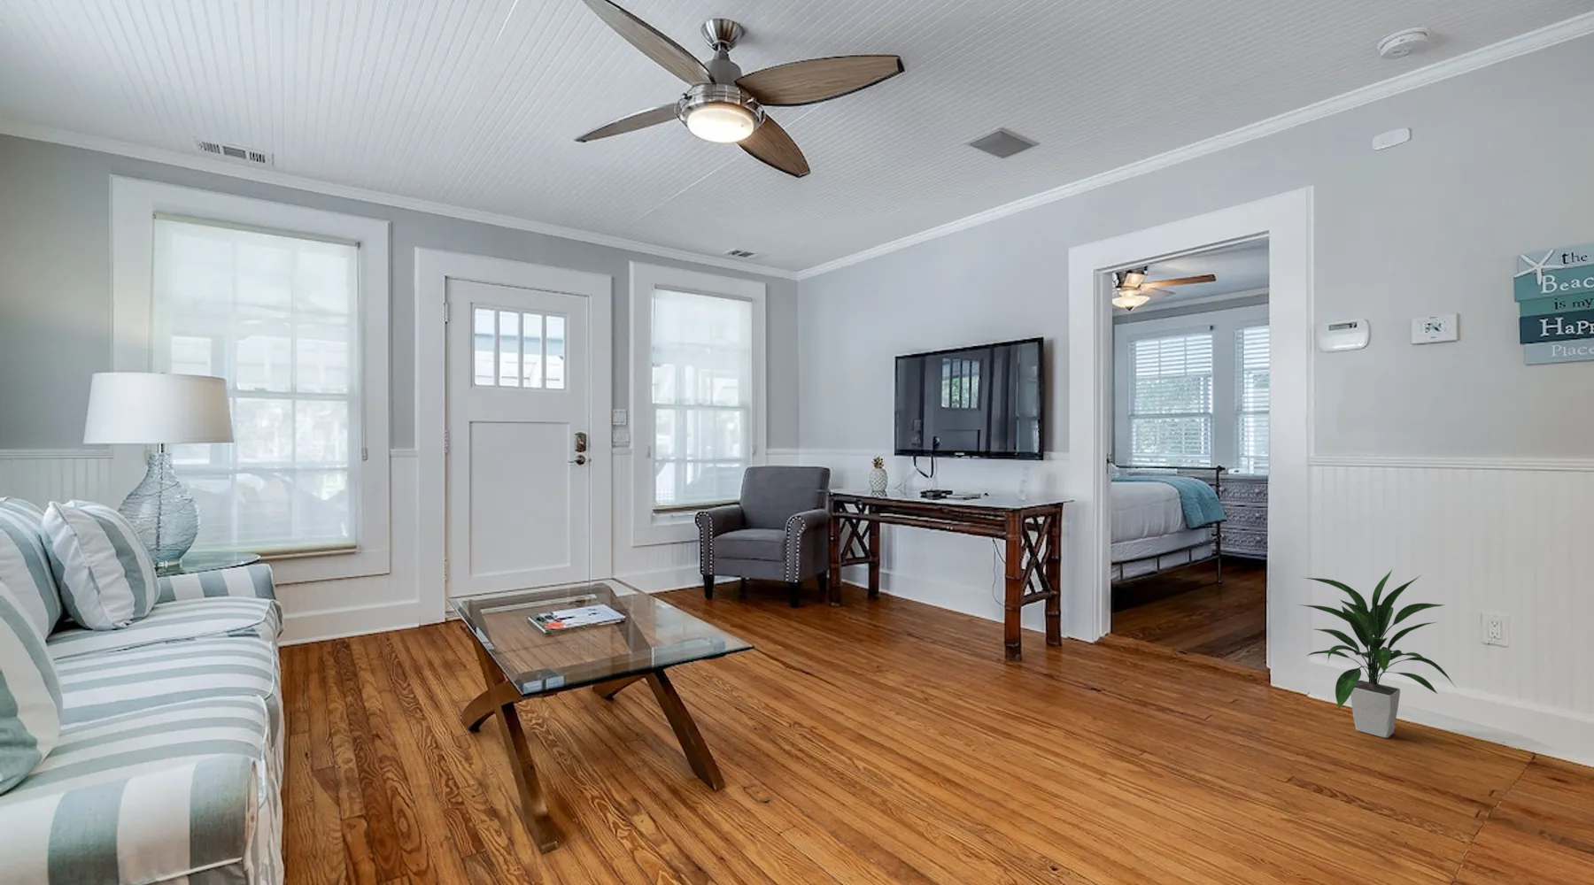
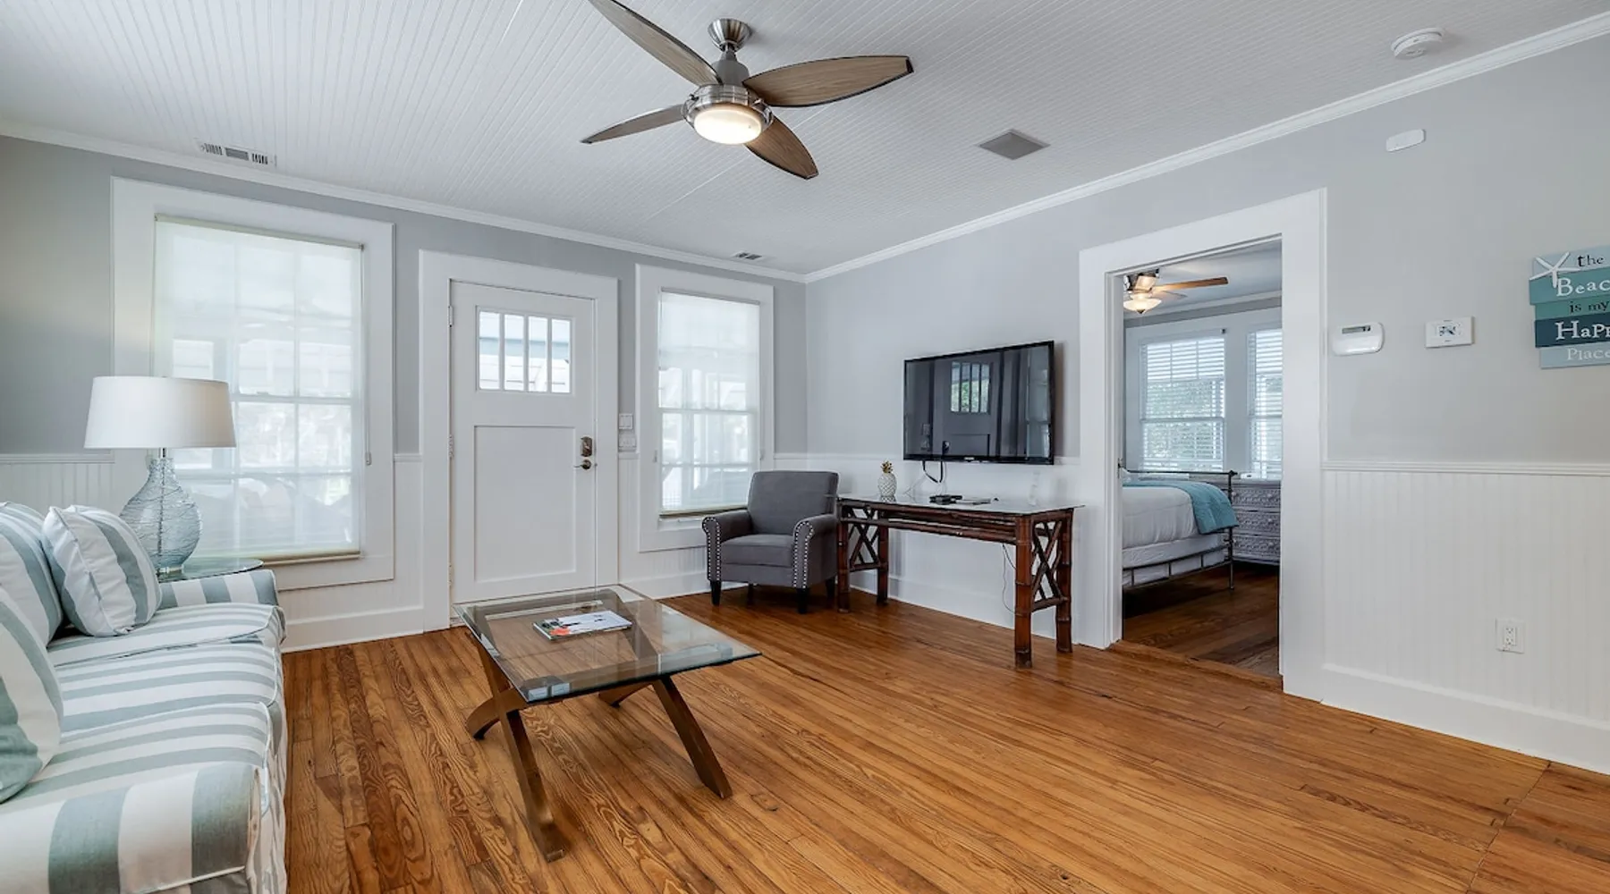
- indoor plant (1368, 650)
